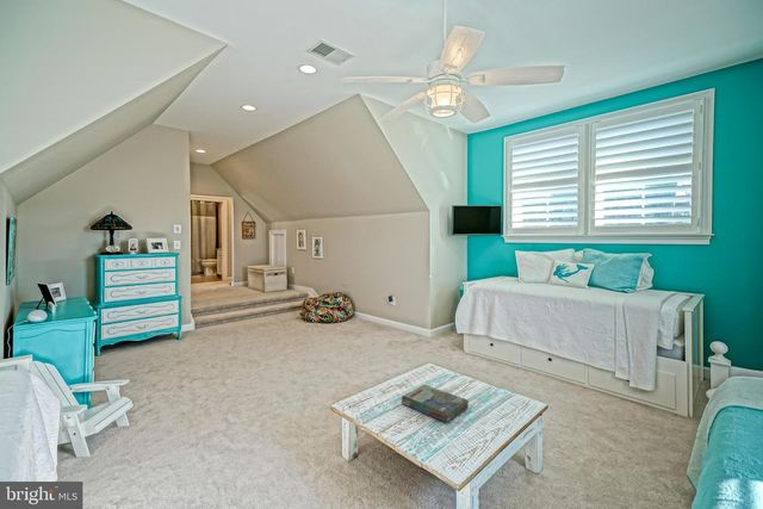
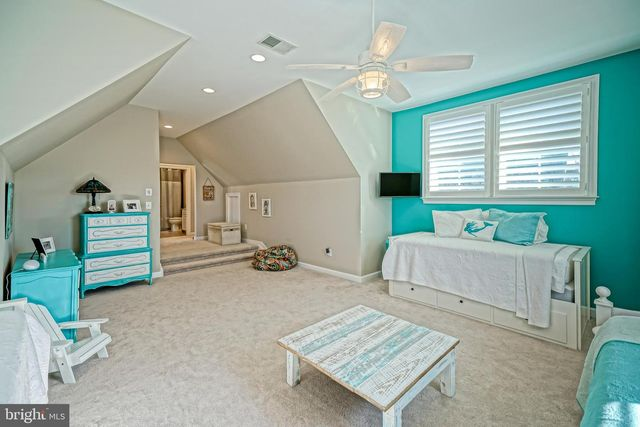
- board game (434, 402)
